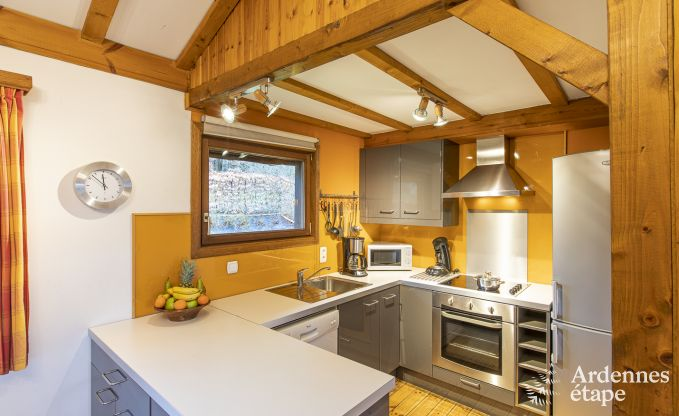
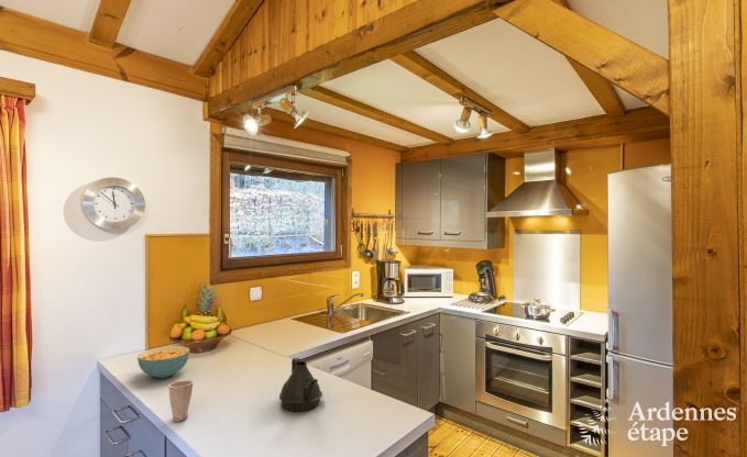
+ cup (180, 400)
+ teapot (303, 386)
+ cereal bowl (164, 364)
